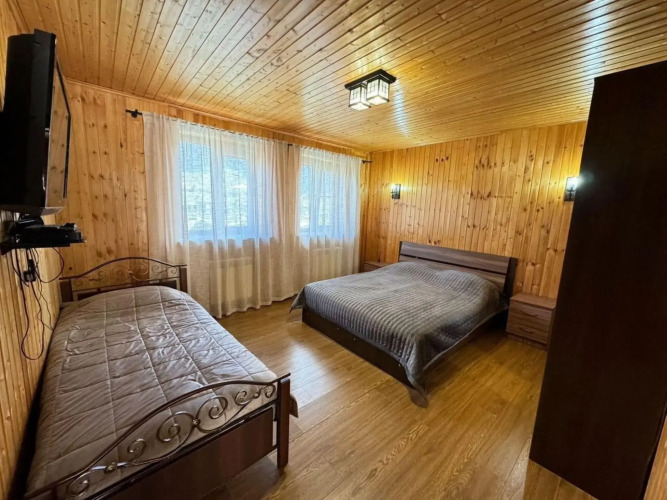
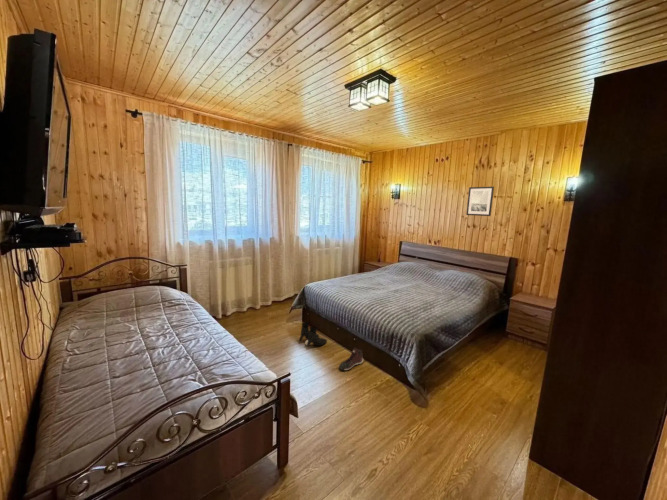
+ sneaker (350, 357)
+ boots (313, 332)
+ wall art (479, 201)
